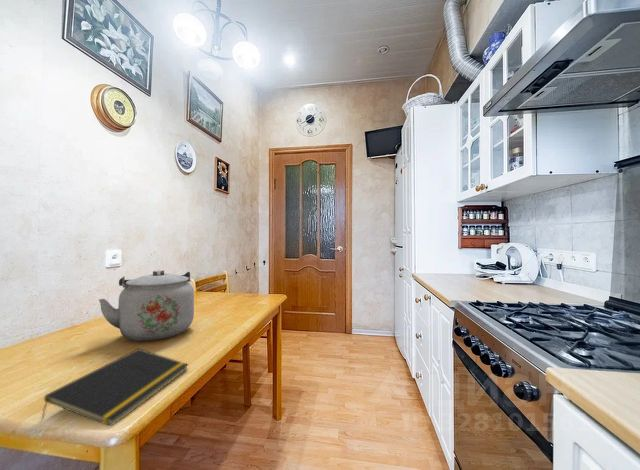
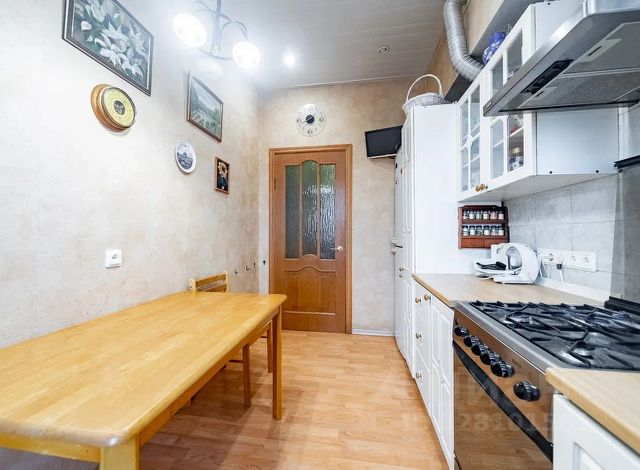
- kettle (149, 302)
- notepad (127, 379)
